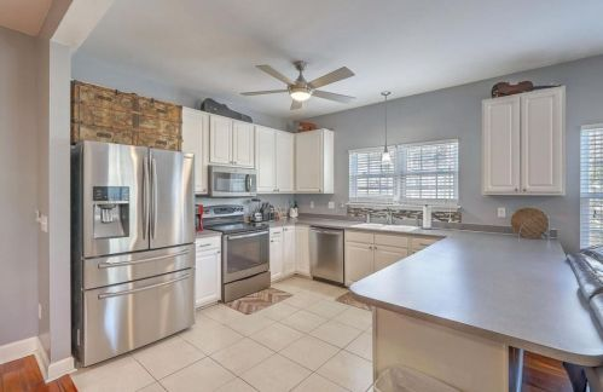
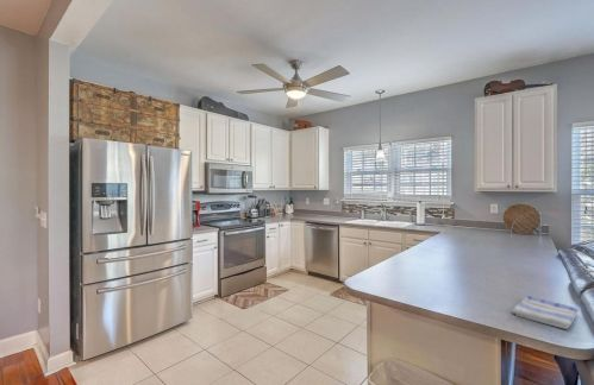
+ dish towel (544, 310)
